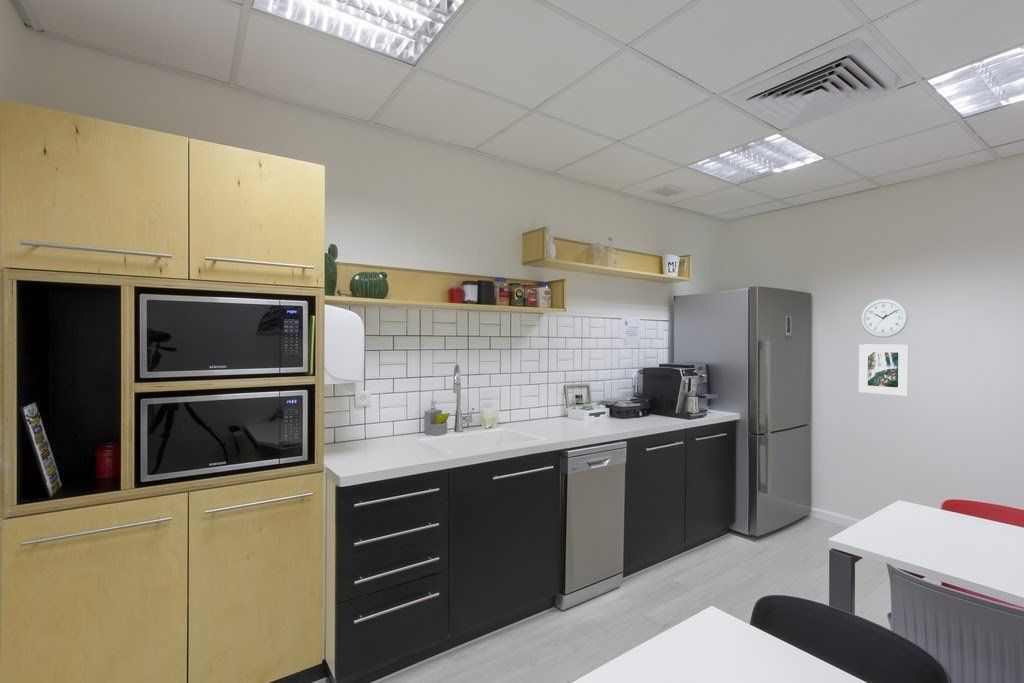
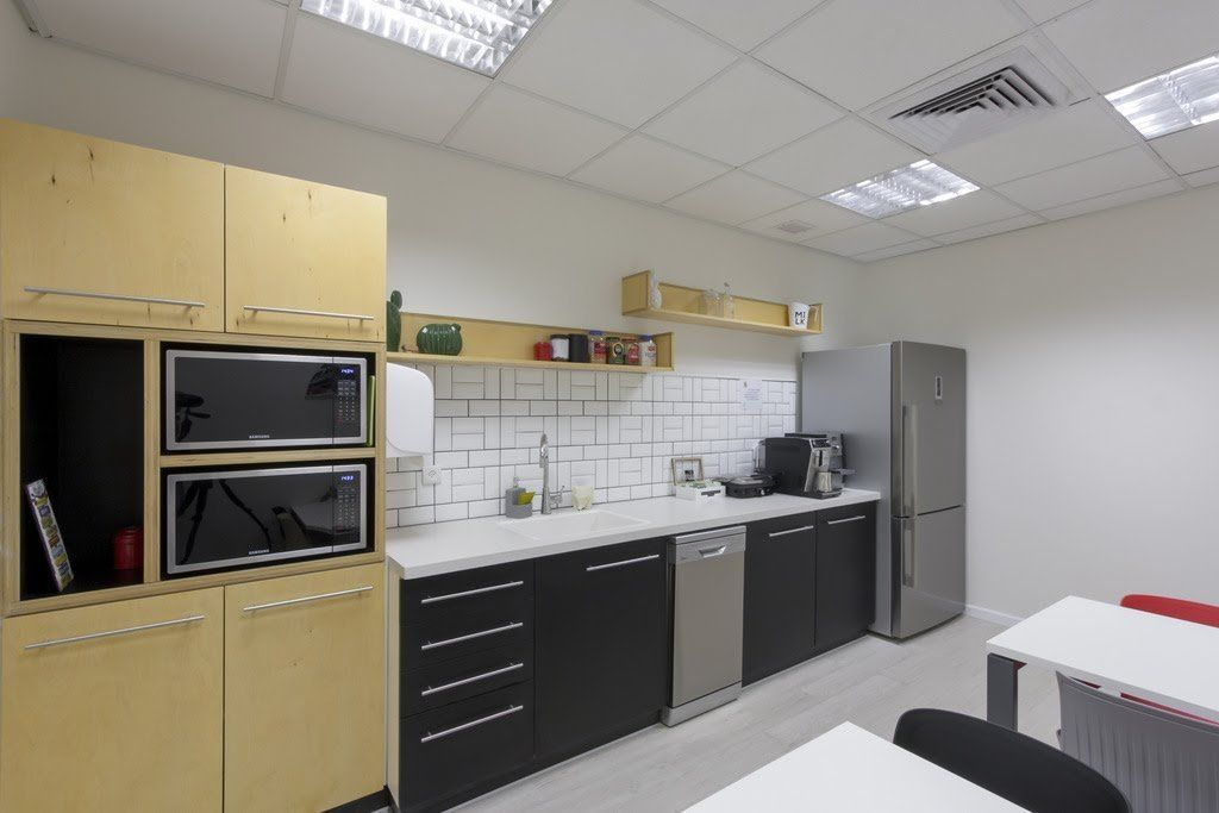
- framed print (882, 369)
- wall clock (883, 318)
